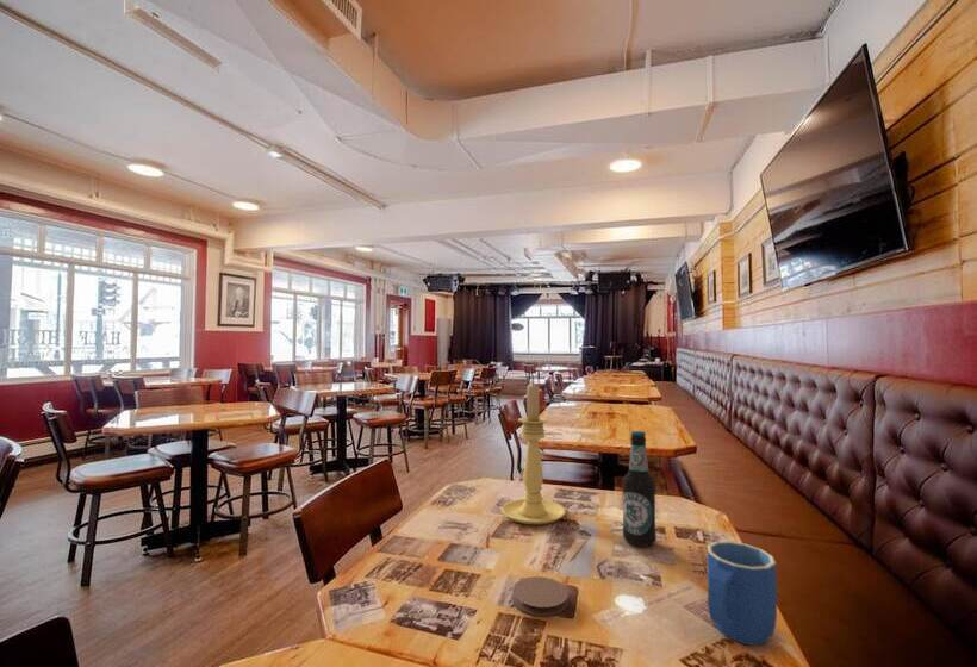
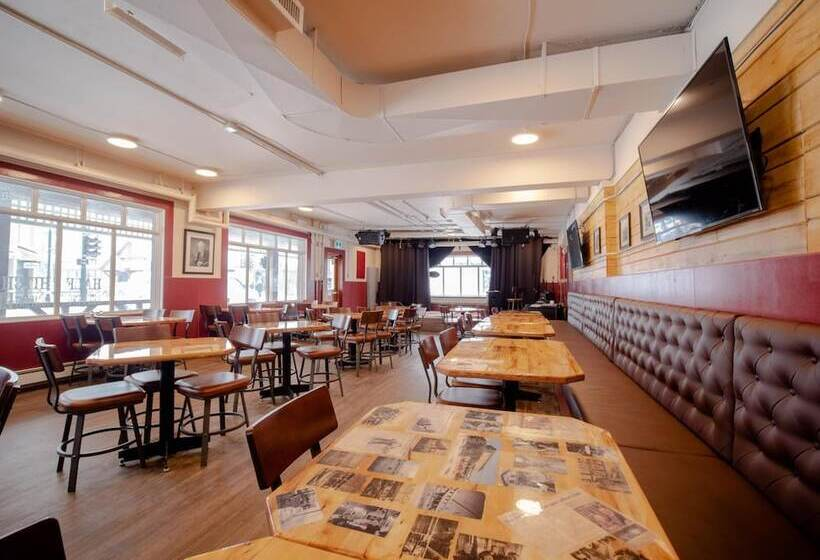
- coaster (540, 594)
- candle holder (533, 447)
- mug (738, 593)
- bottle (639, 486)
